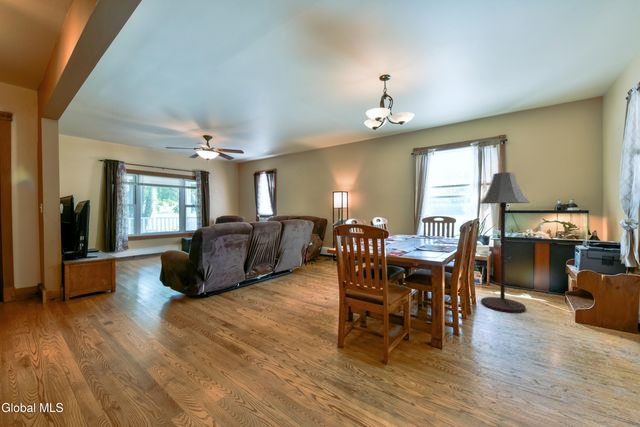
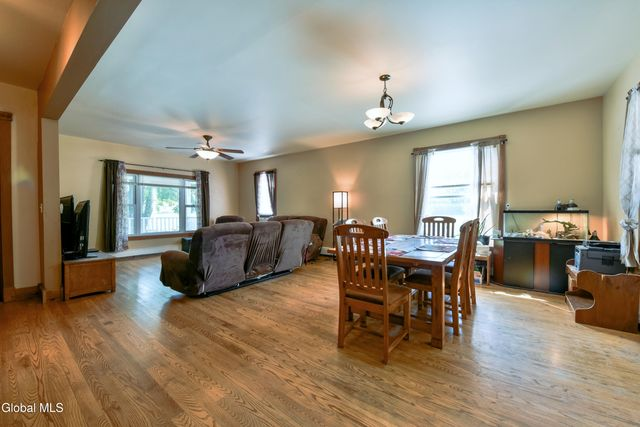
- floor lamp (502, 239)
